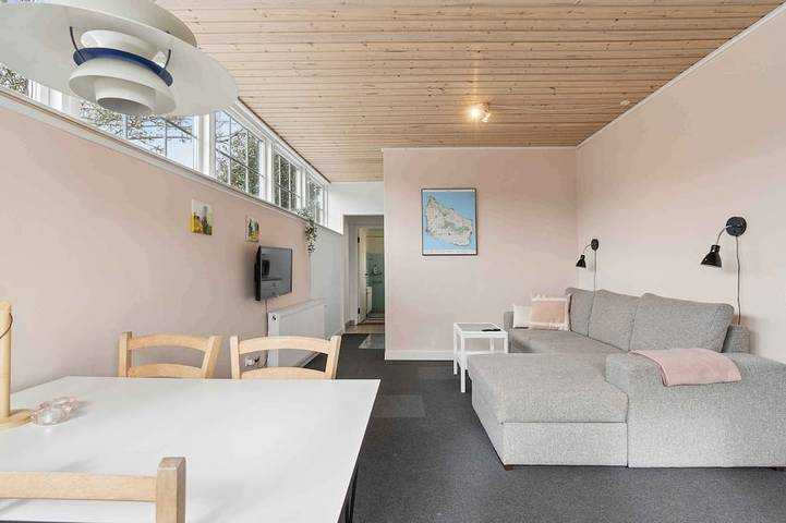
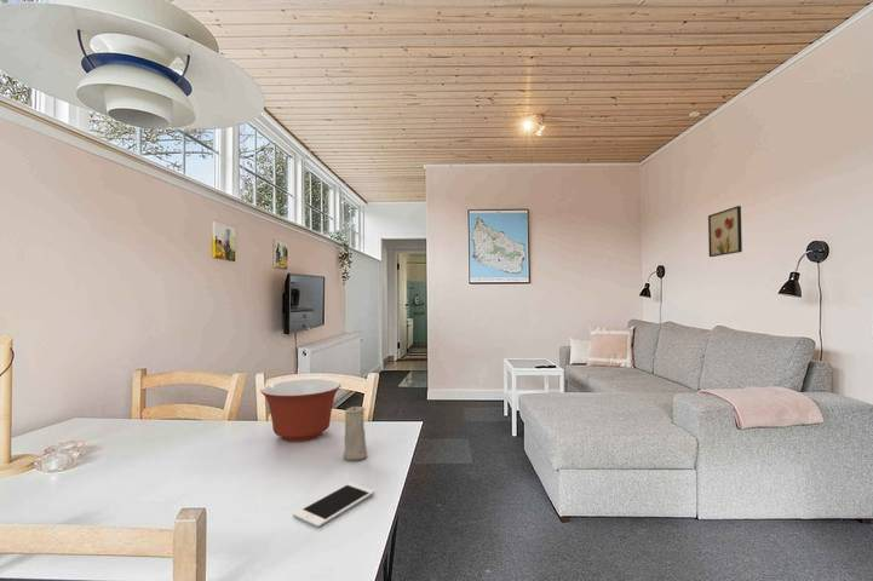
+ mixing bowl (301, 410)
+ wall art (724, 232)
+ cell phone (335, 502)
+ candle (355, 430)
